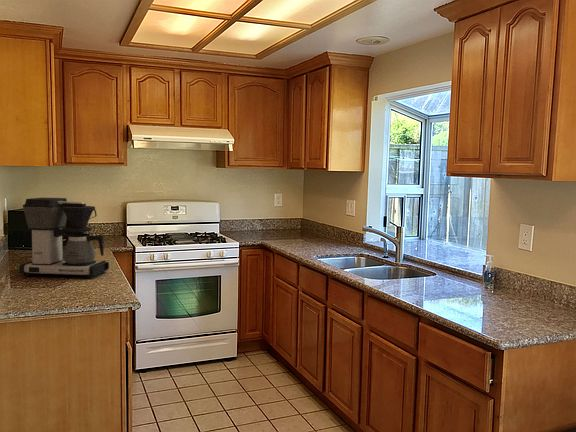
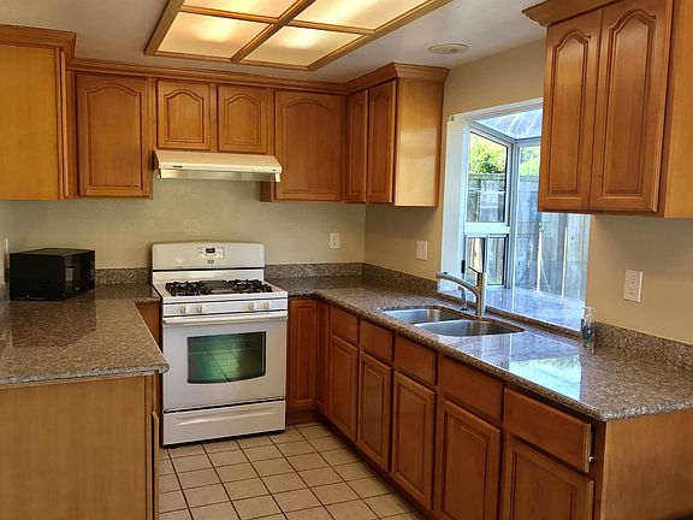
- coffee maker (67, 235)
